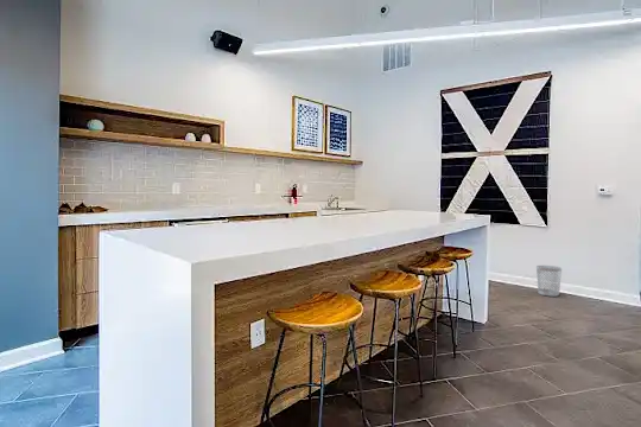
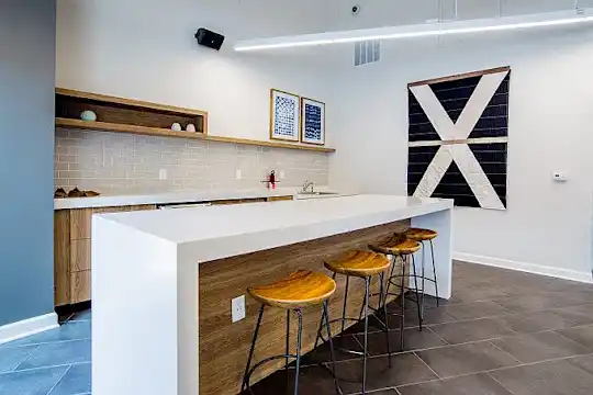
- wastebasket (548, 280)
